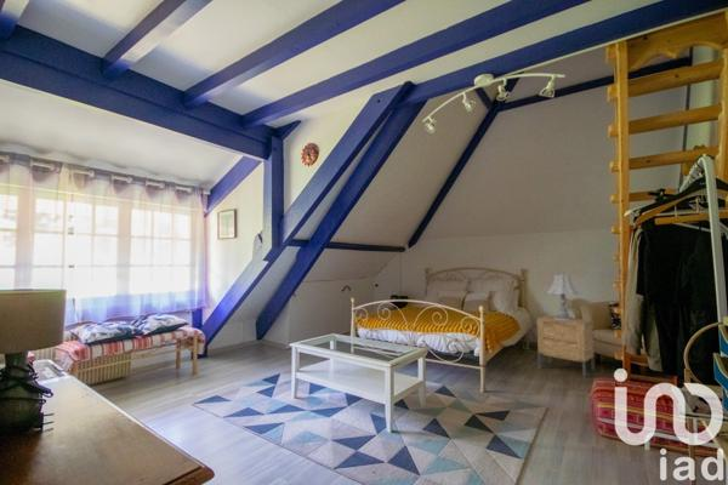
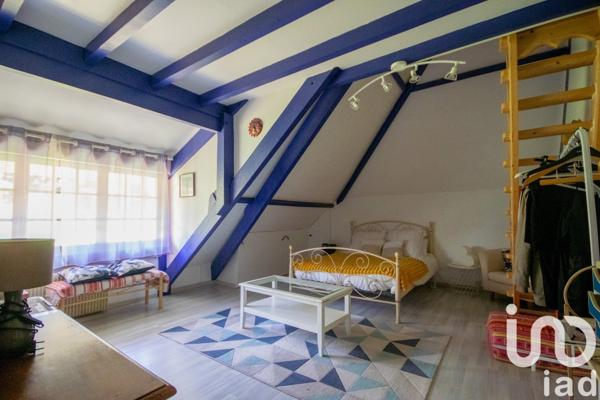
- nightstand (564, 343)
- table lamp (562, 296)
